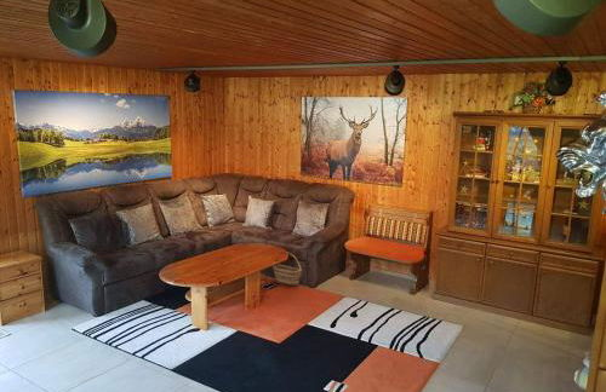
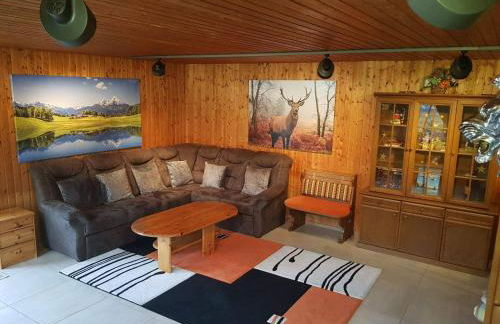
- basket (286, 267)
